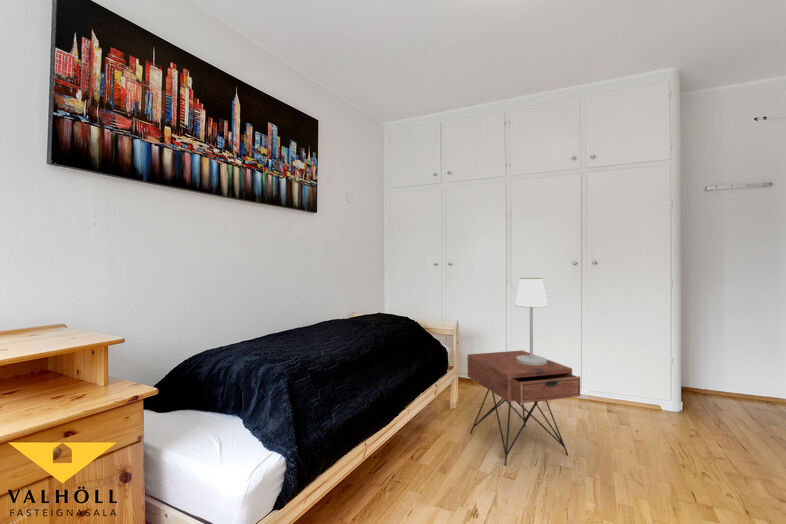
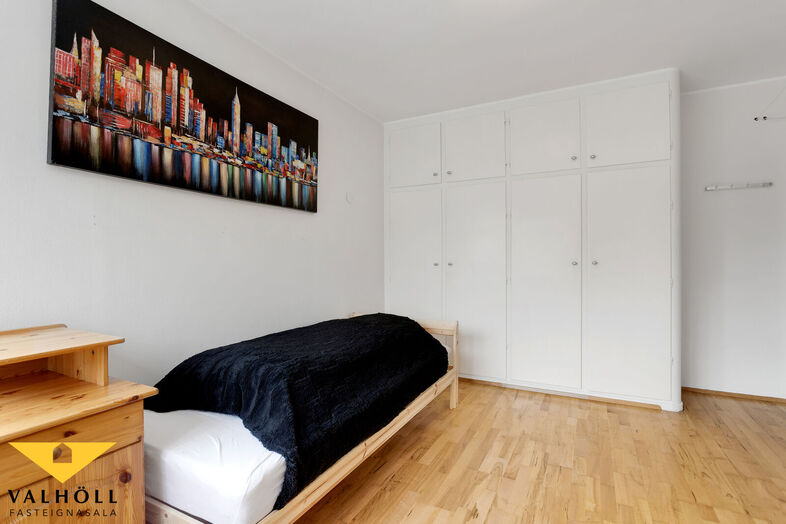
- table lamp (531, 319)
- nightstand (520, 404)
